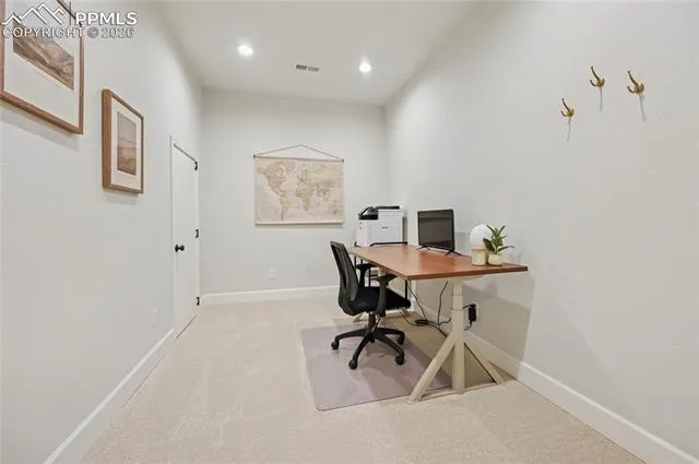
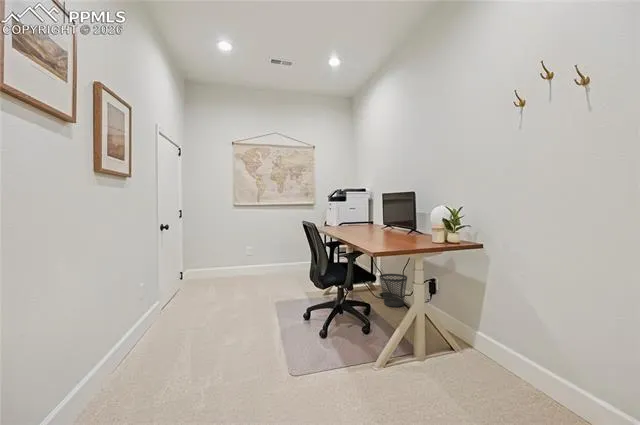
+ wastebasket (393, 290)
